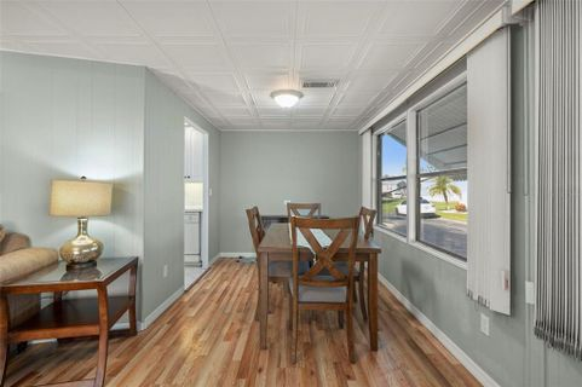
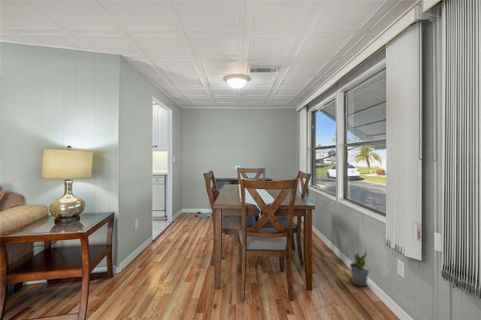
+ potted plant (359, 262)
